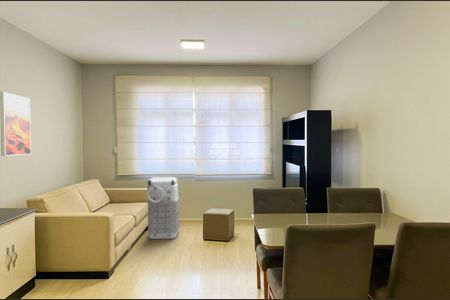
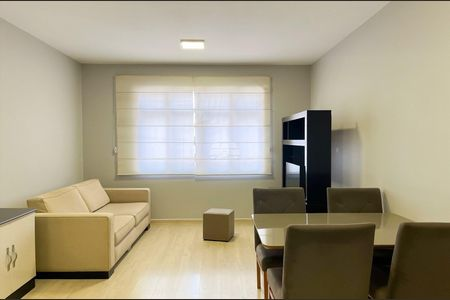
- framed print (16, 125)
- grenade (163, 206)
